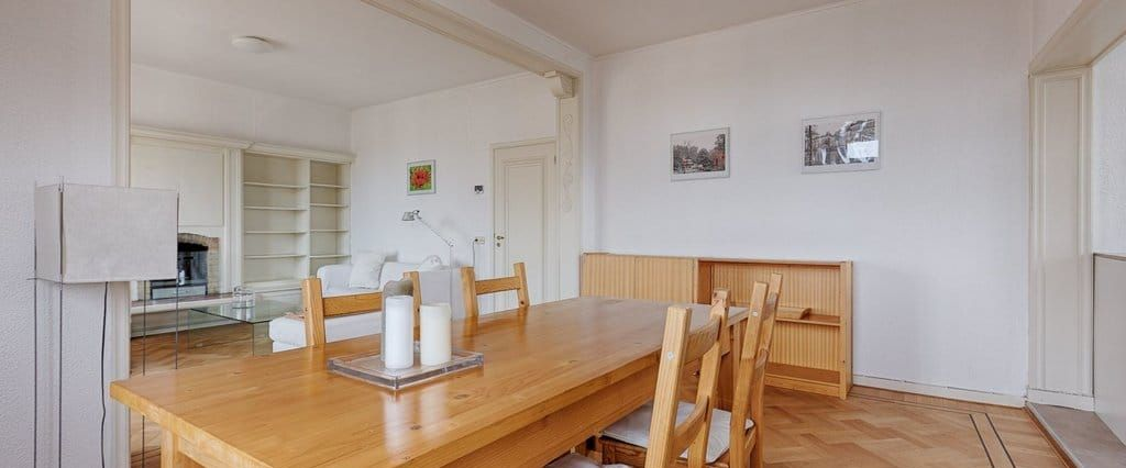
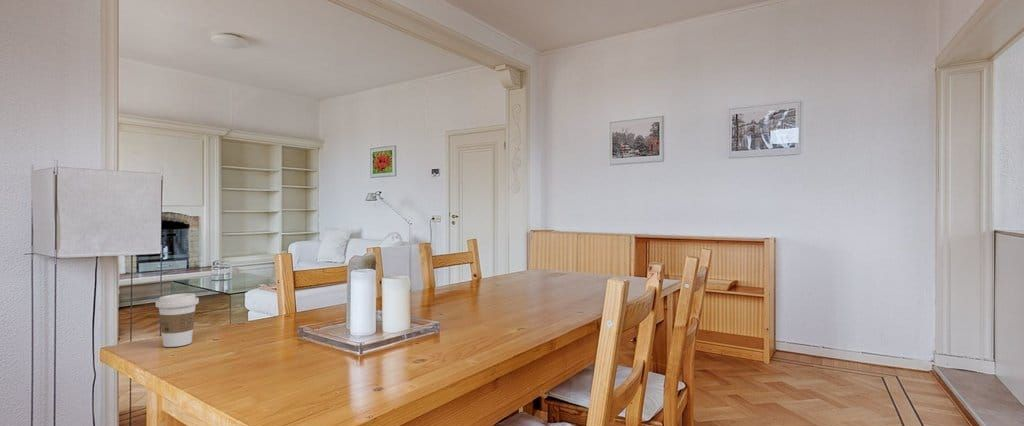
+ coffee cup (177, 319)
